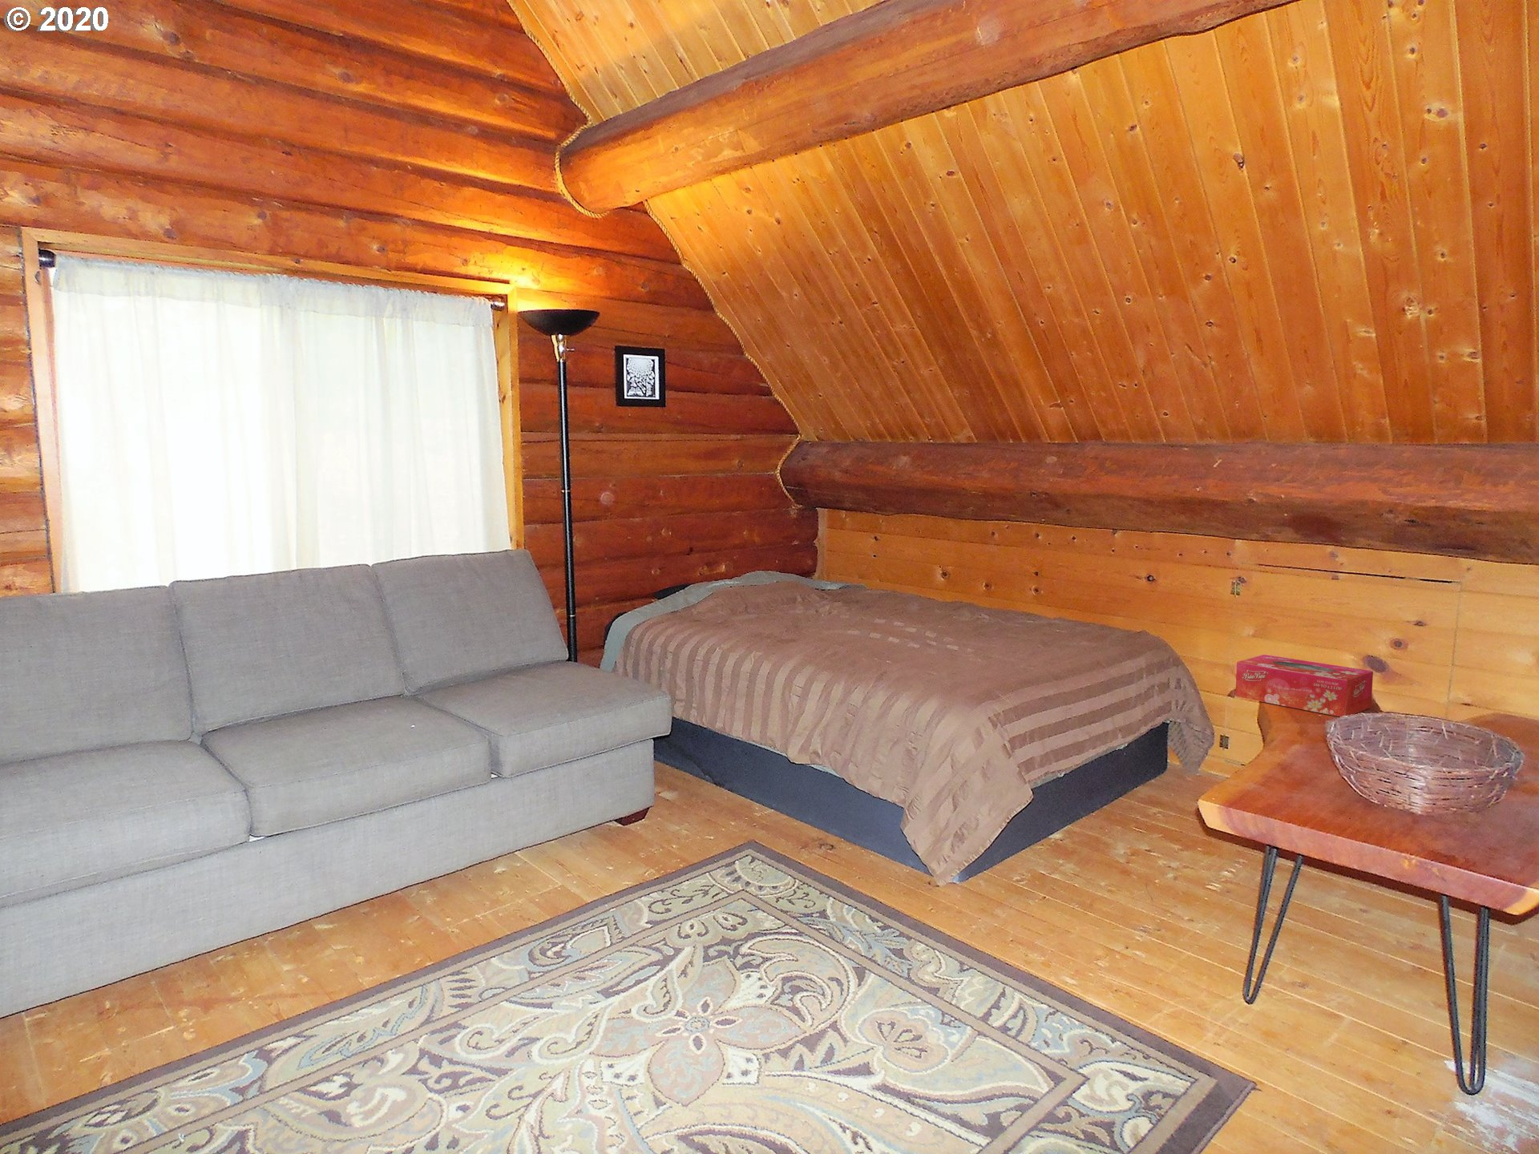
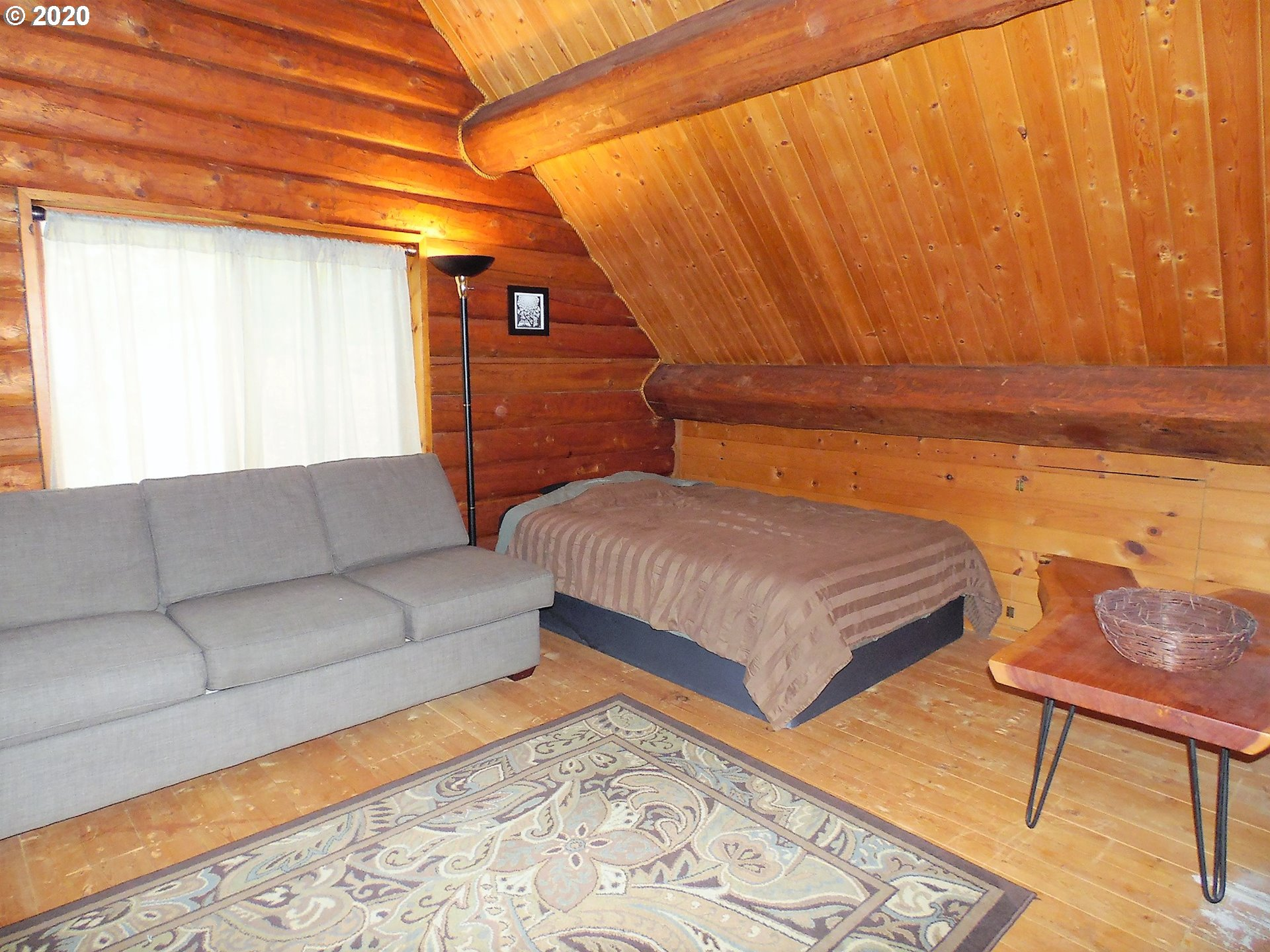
- tissue box (1301, 684)
